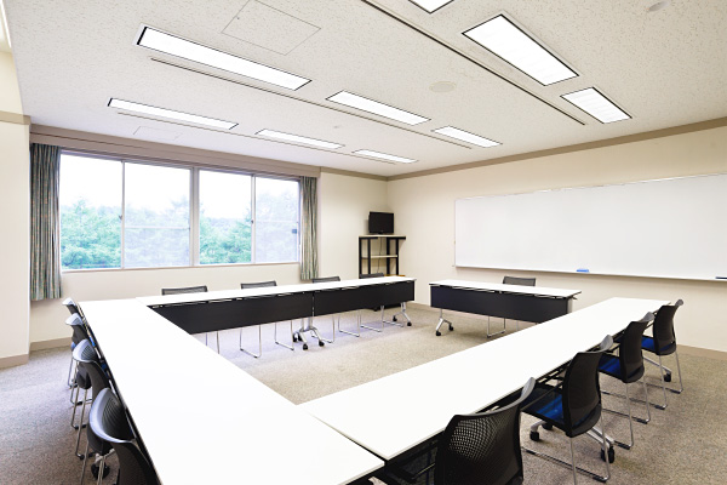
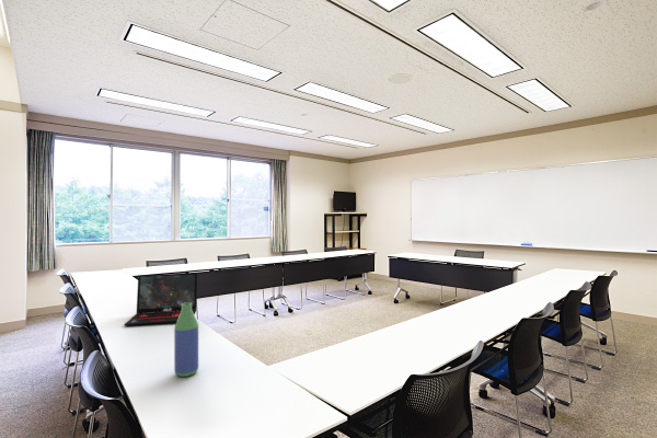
+ laptop (163, 297)
+ bottle (186, 338)
